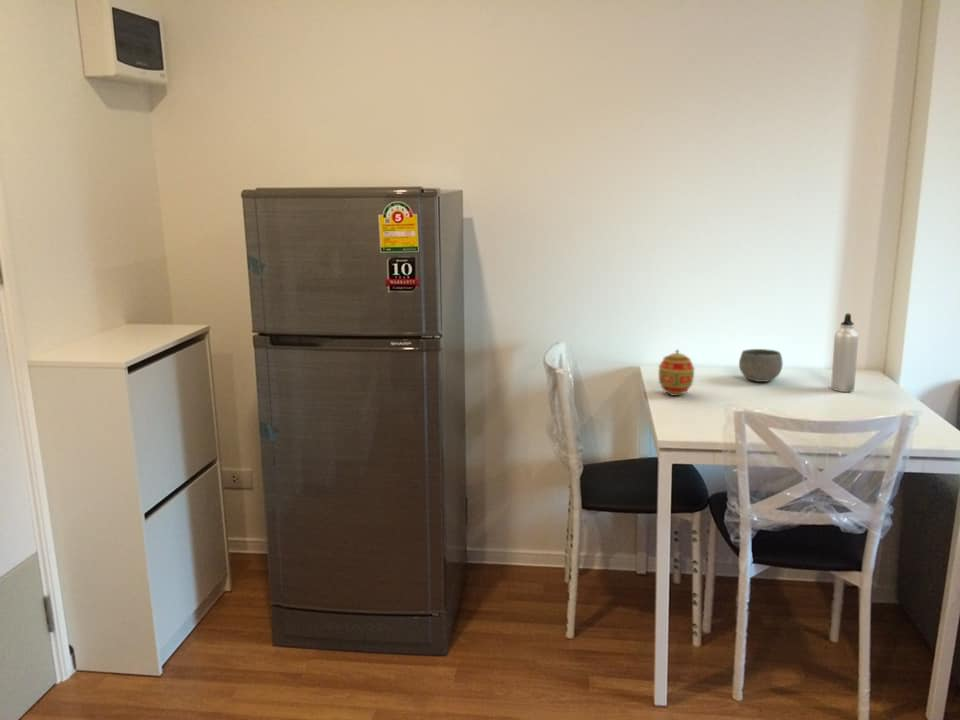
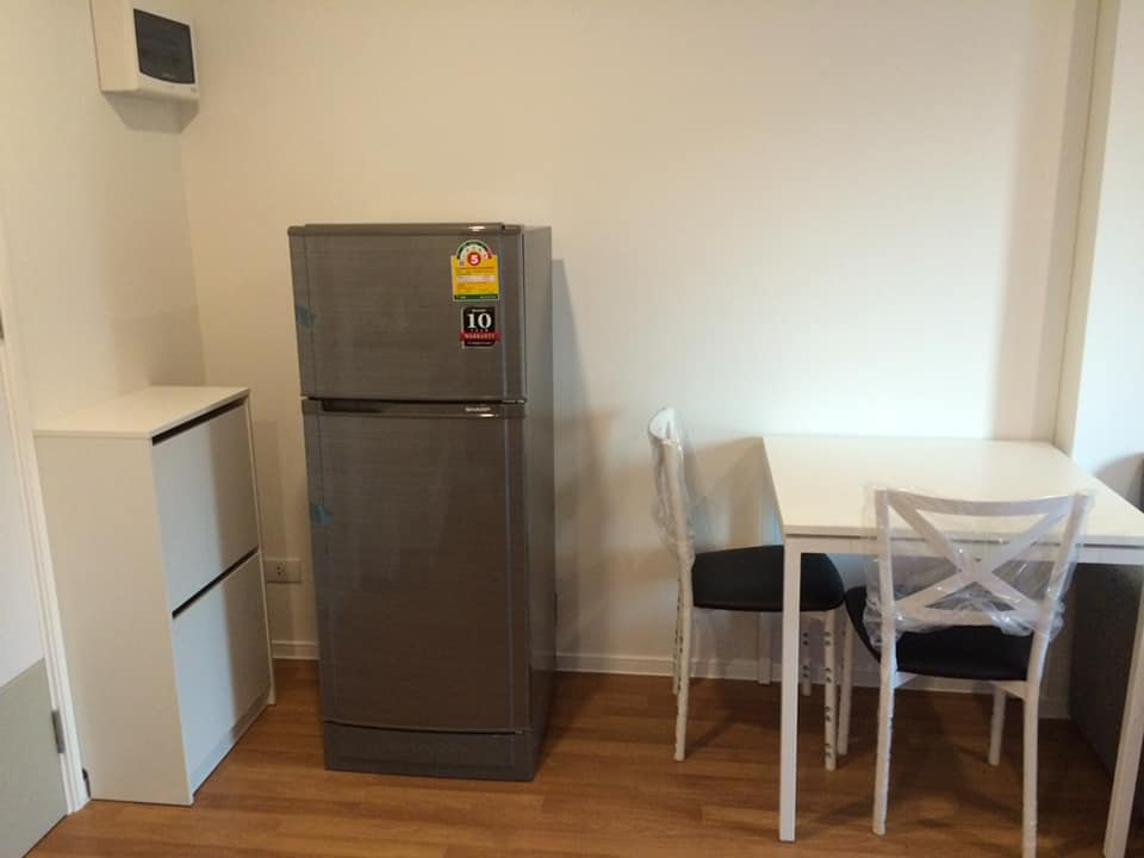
- decorative egg (676, 372)
- water bottle (845, 352)
- bowl (760, 366)
